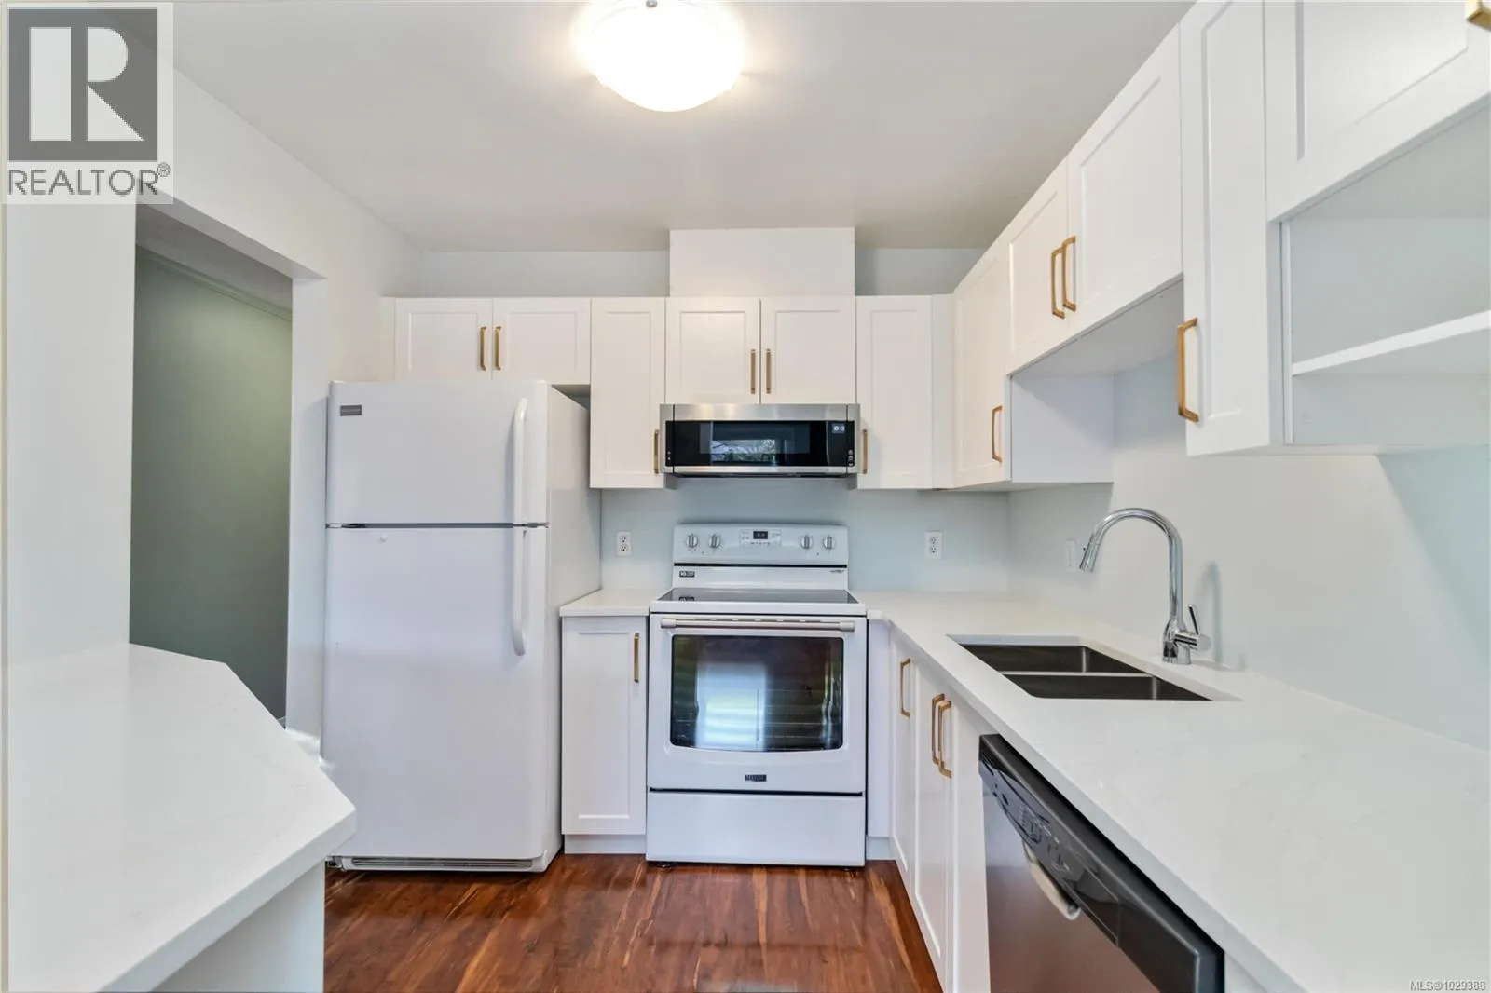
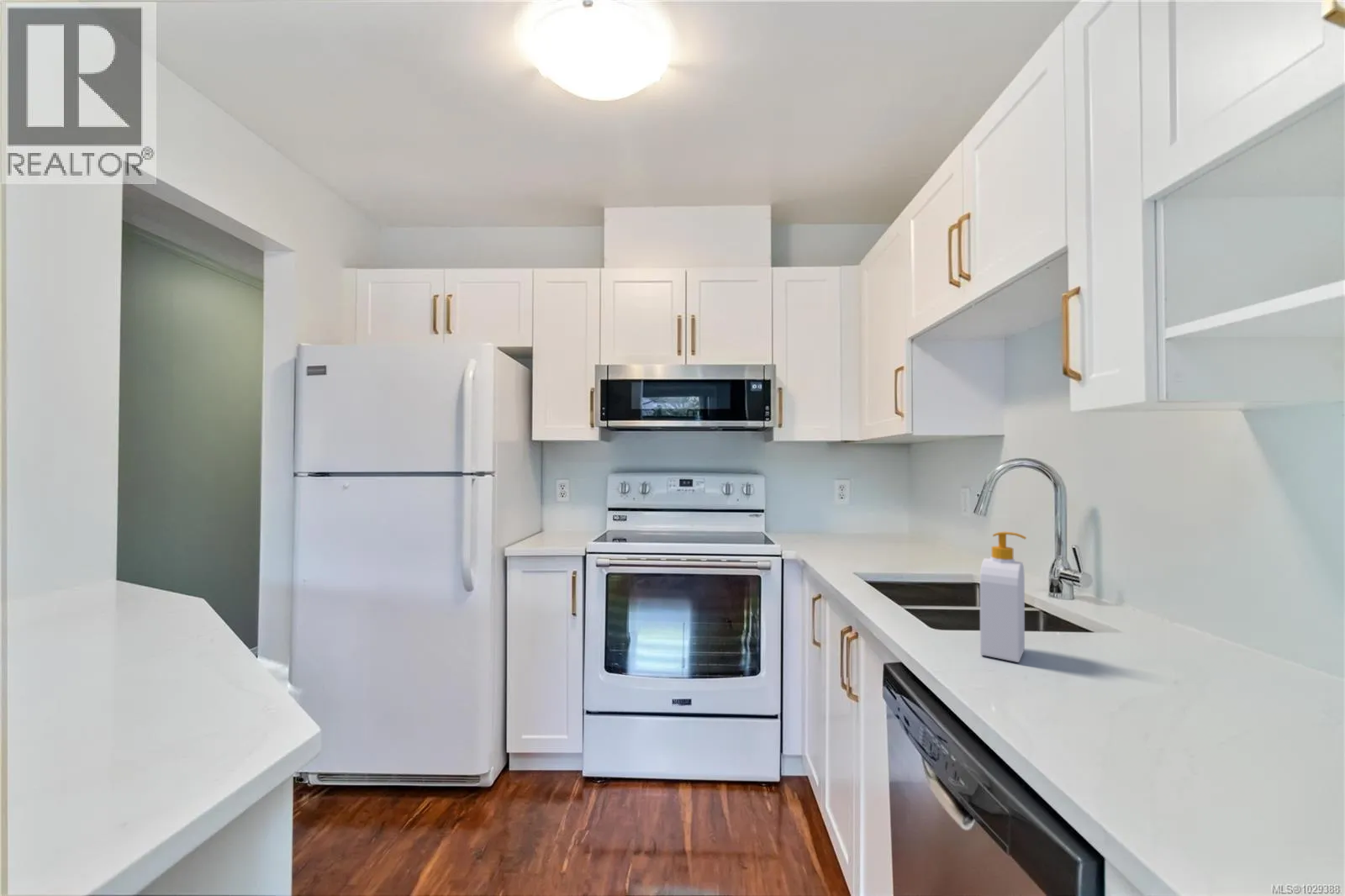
+ soap bottle (1005, 593)
